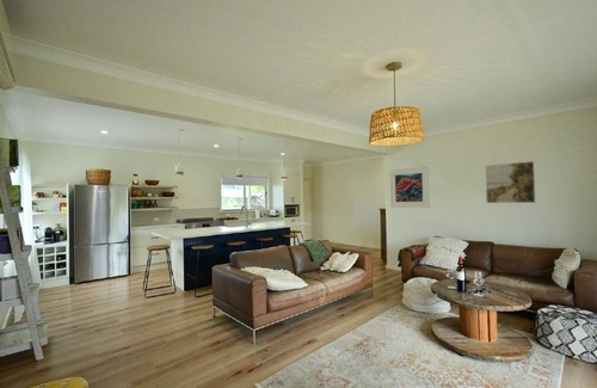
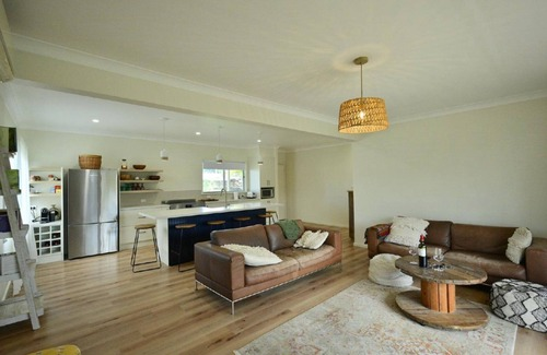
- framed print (408, 187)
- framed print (509, 183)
